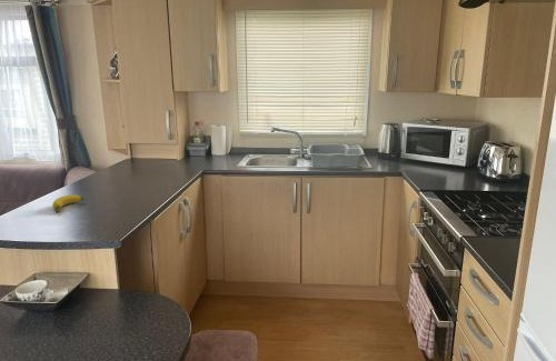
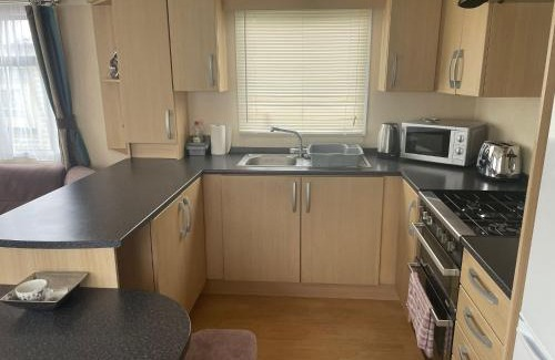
- banana (64, 202)
